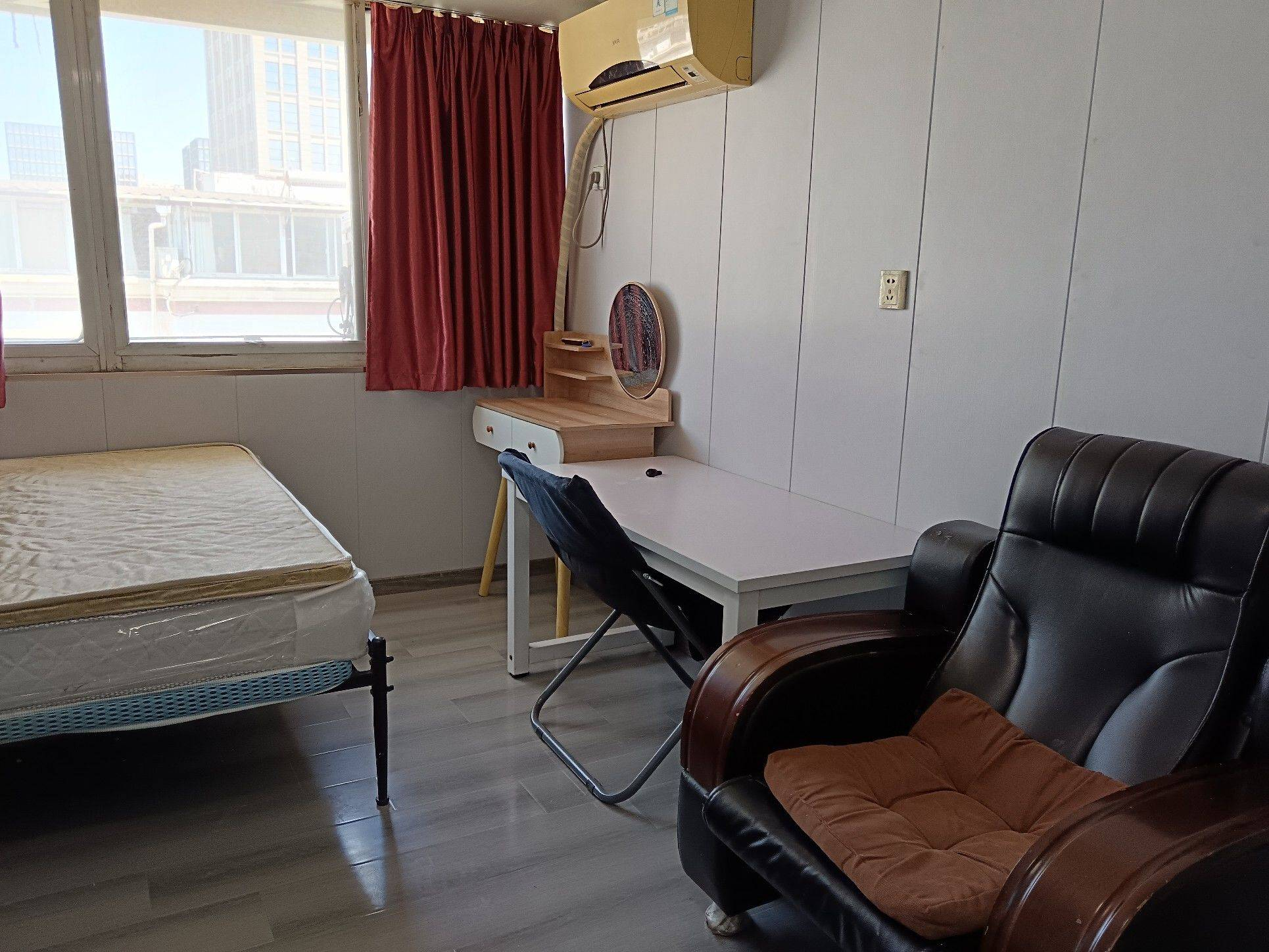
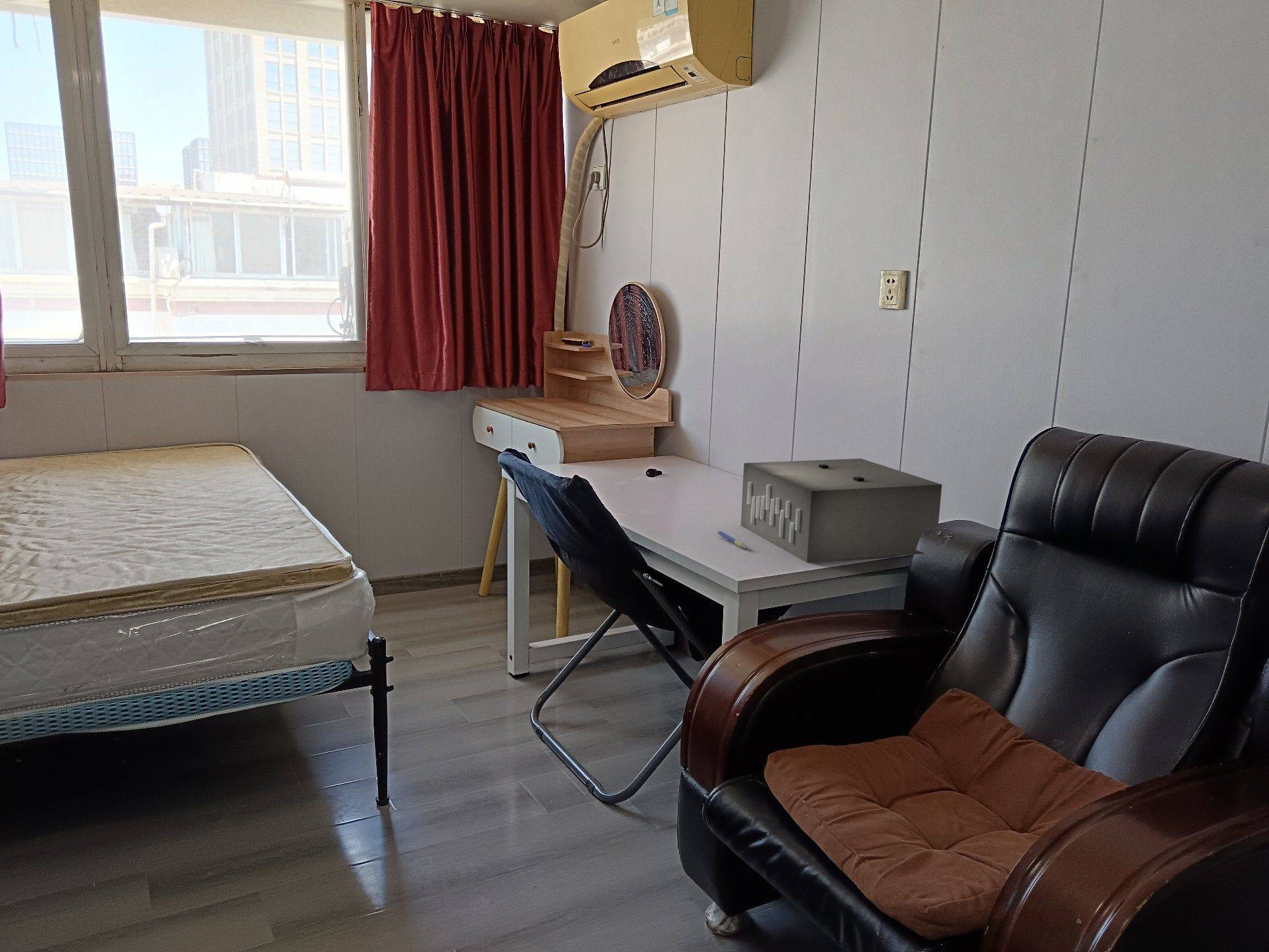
+ speaker (835, 504)
+ pen (732, 539)
